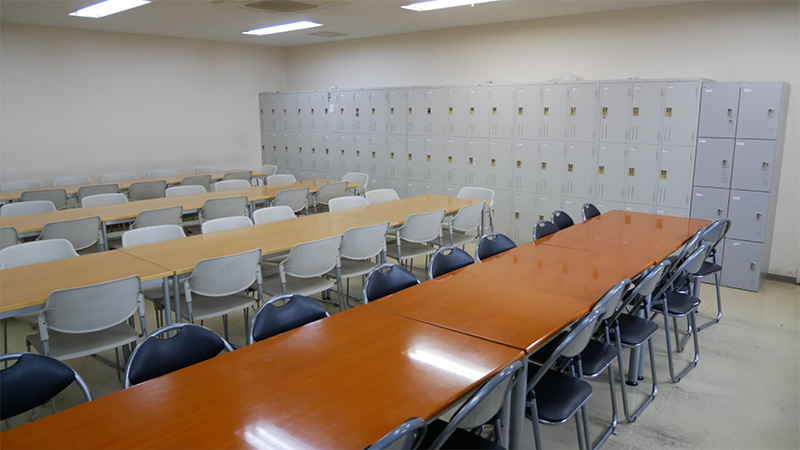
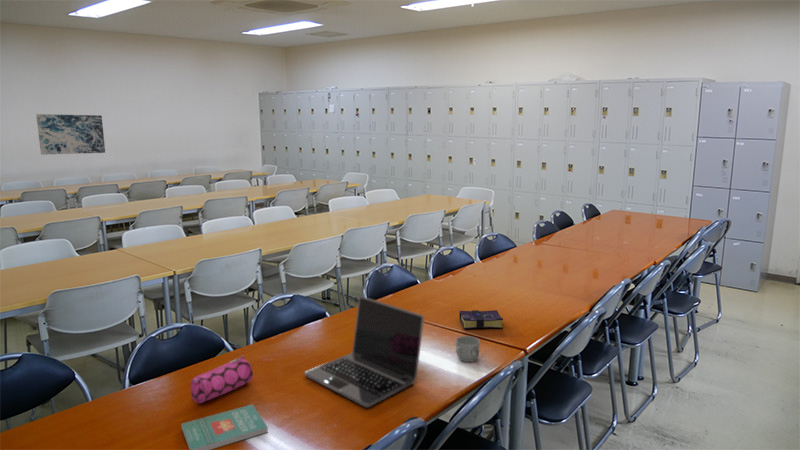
+ book (224, 427)
+ mug (465, 350)
+ book (480, 318)
+ pencil case (221, 378)
+ laptop (363, 346)
+ wall art (72, 134)
